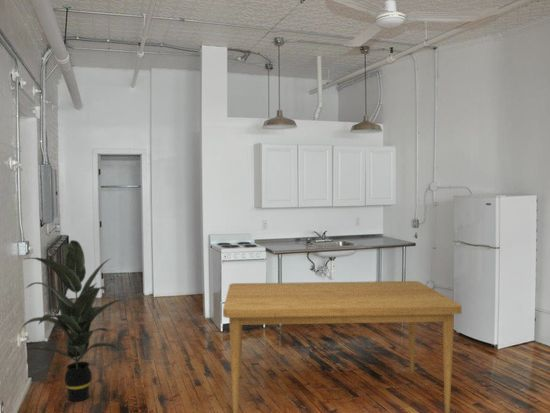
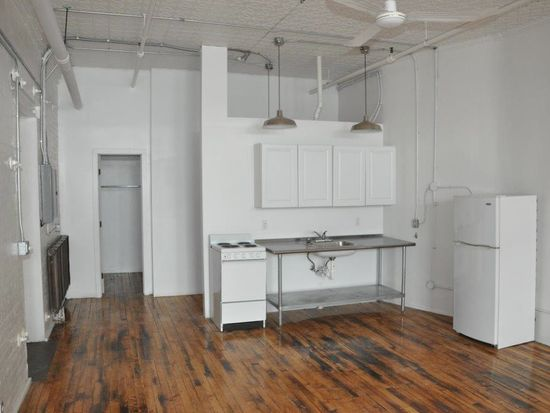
- dining table (333, 322)
- indoor plant (72, 319)
